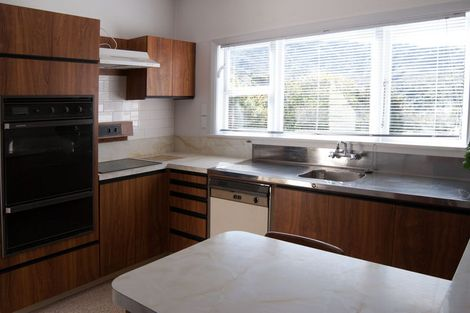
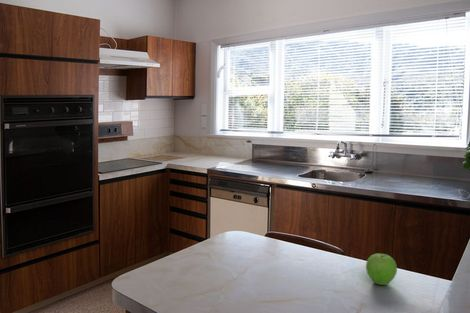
+ fruit (381, 269)
